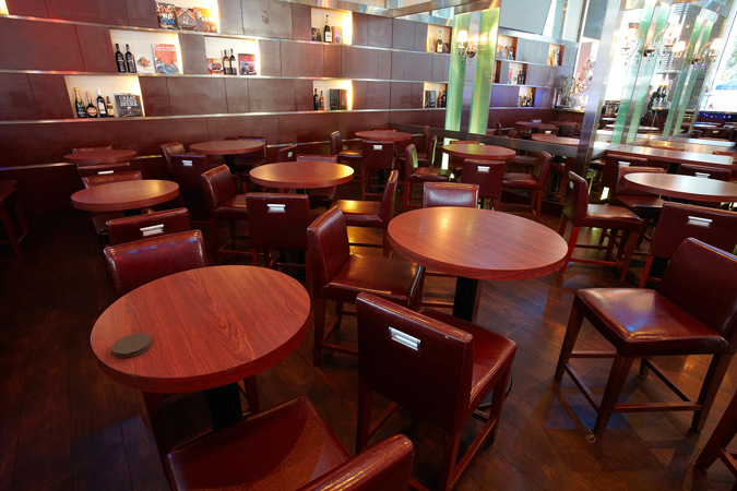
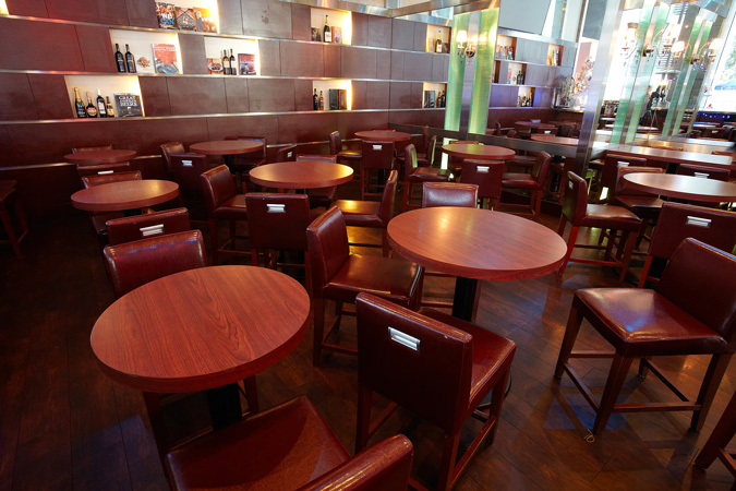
- coaster (132, 345)
